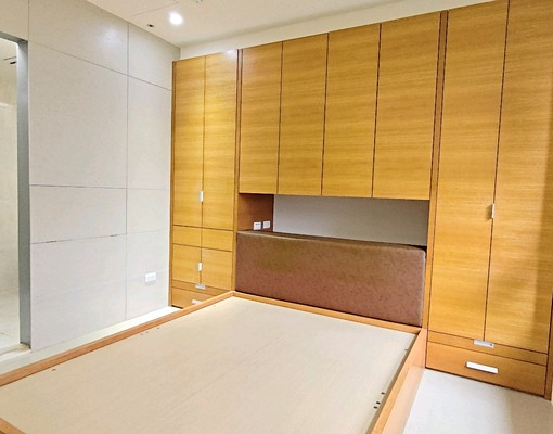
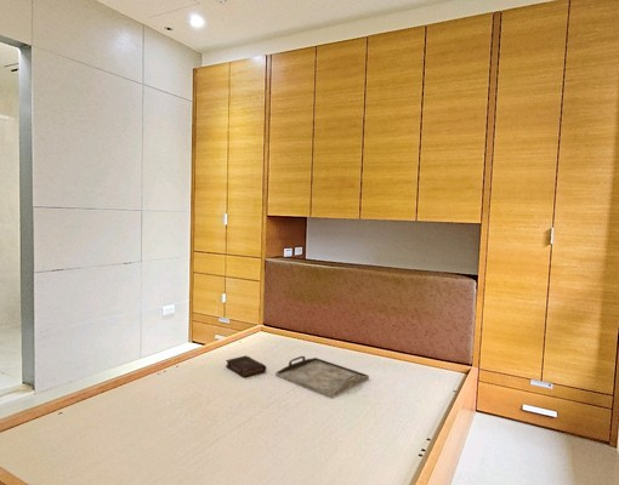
+ serving tray (322, 371)
+ book (245, 365)
